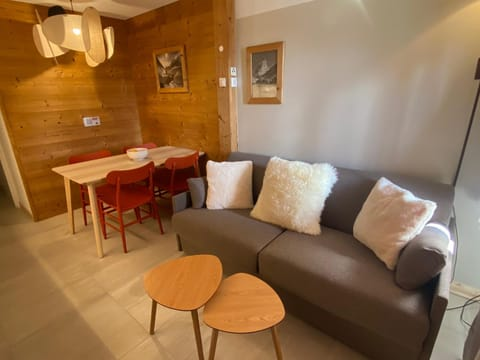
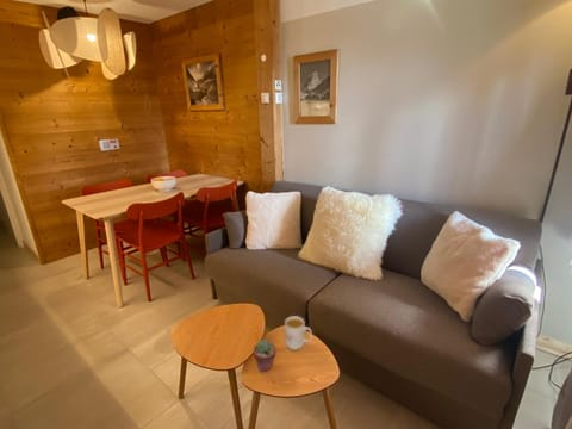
+ potted succulent (265, 354)
+ mug (298, 332)
